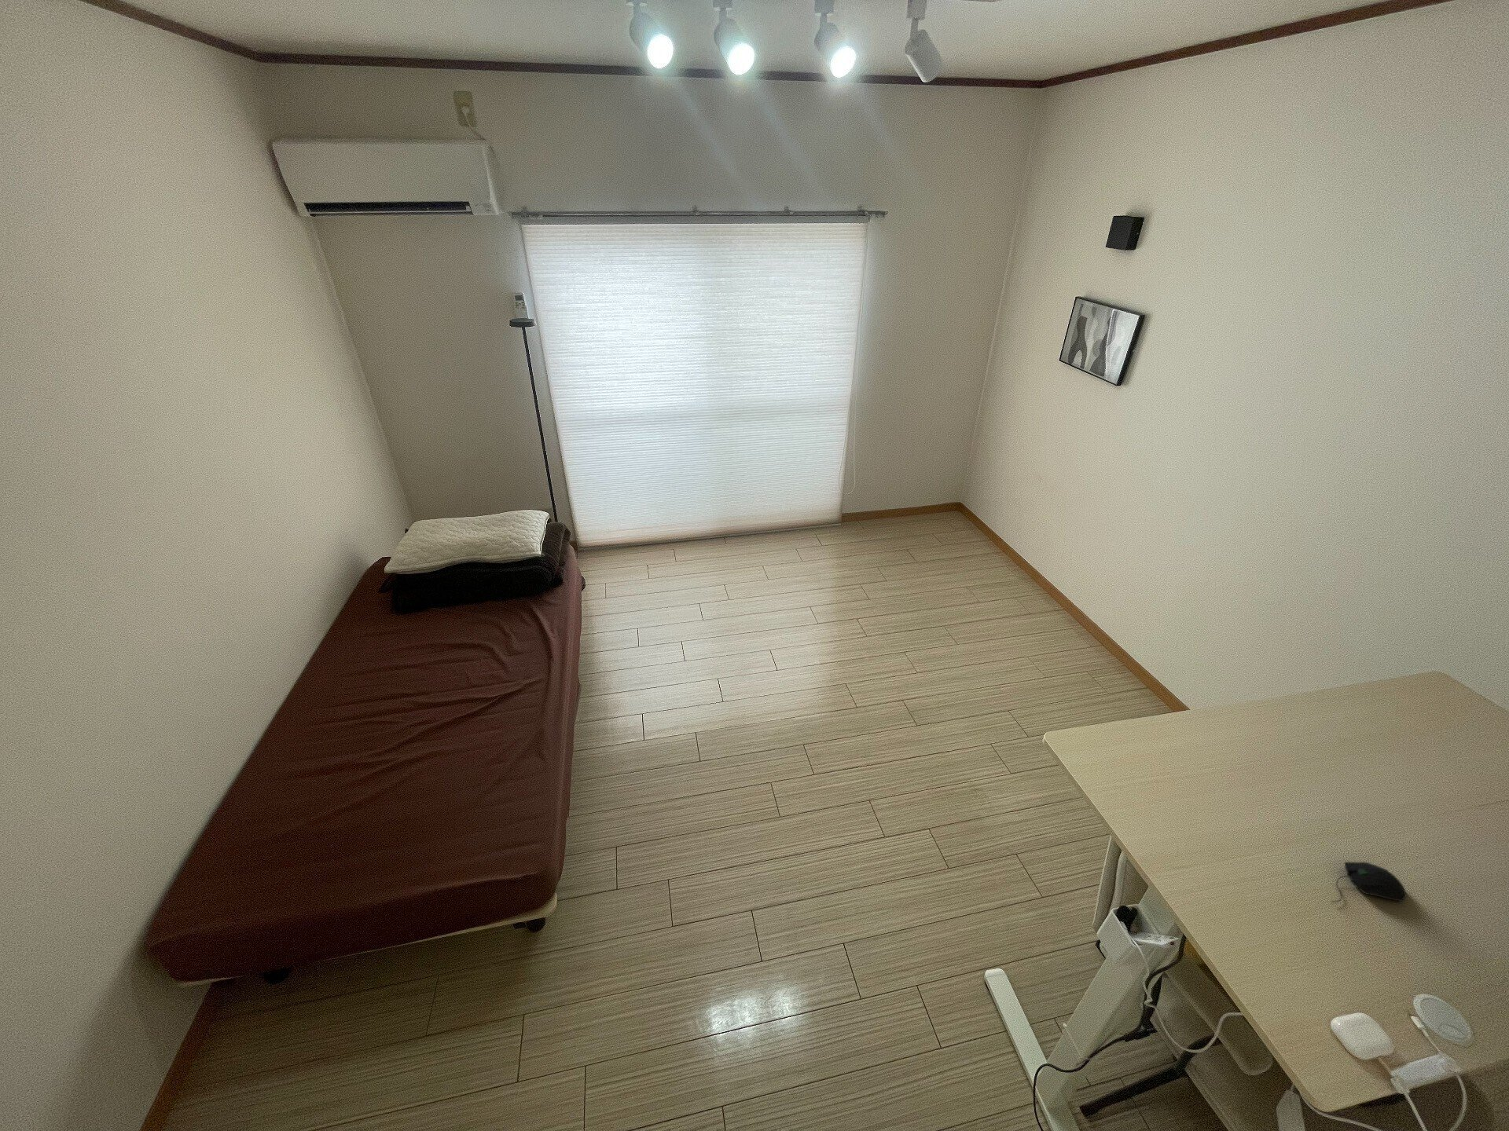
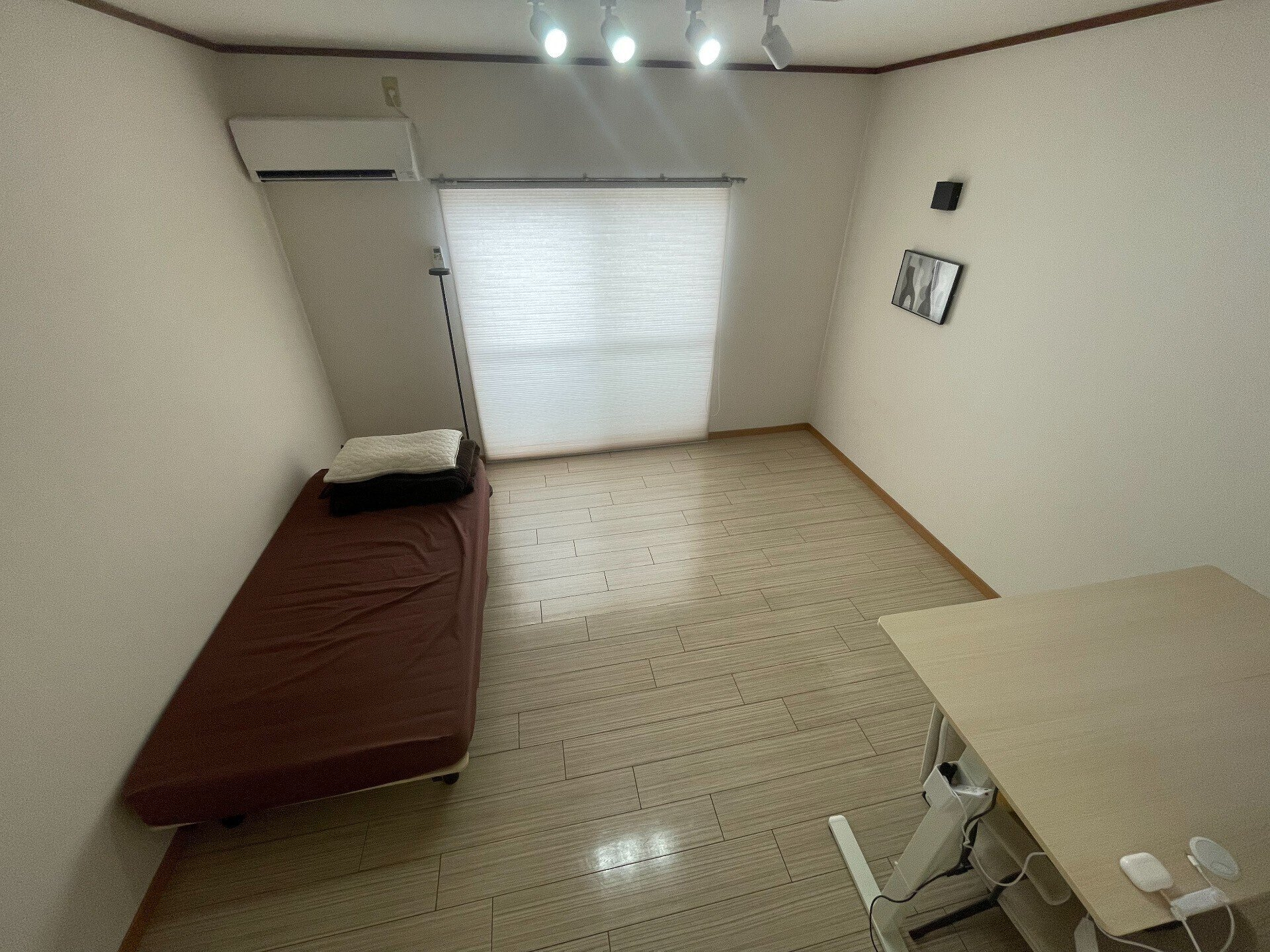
- computer mouse (1365, 882)
